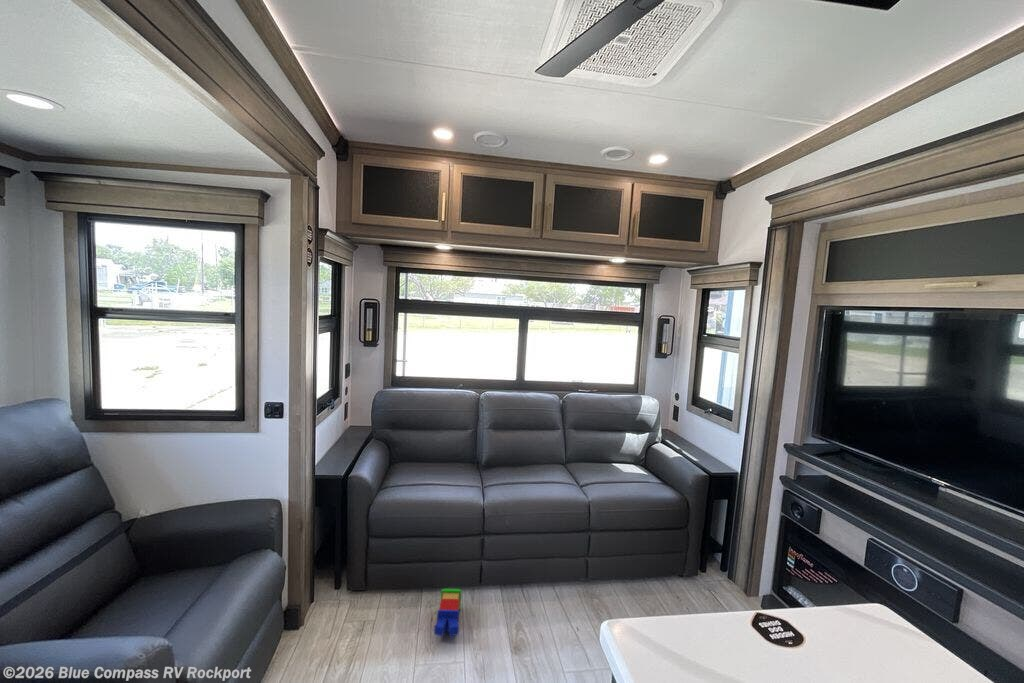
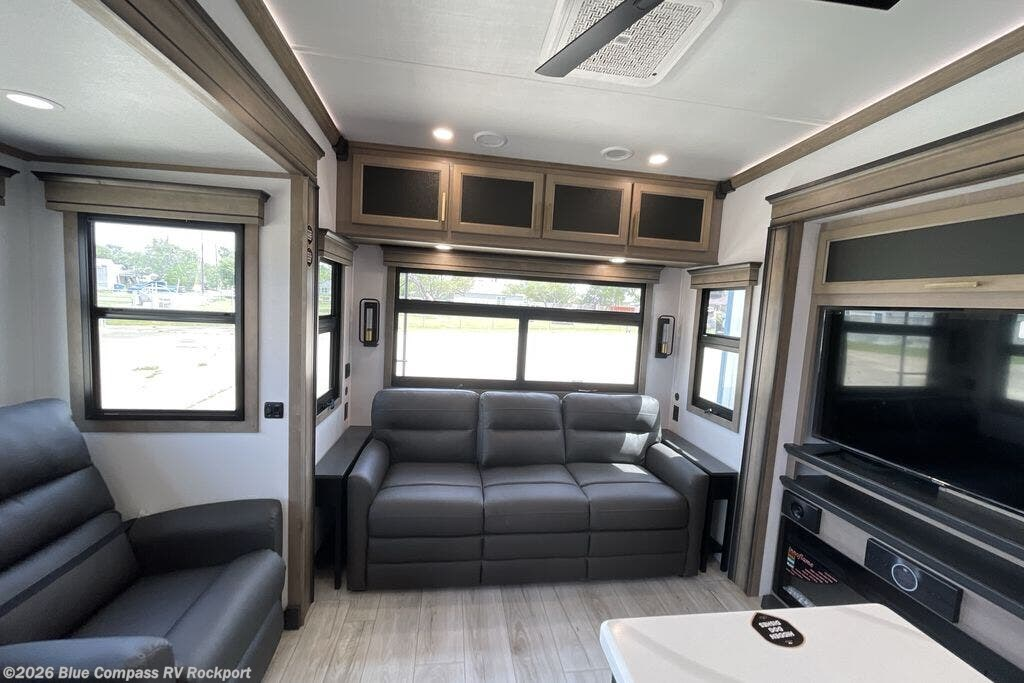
- stacking toy (448, 613)
